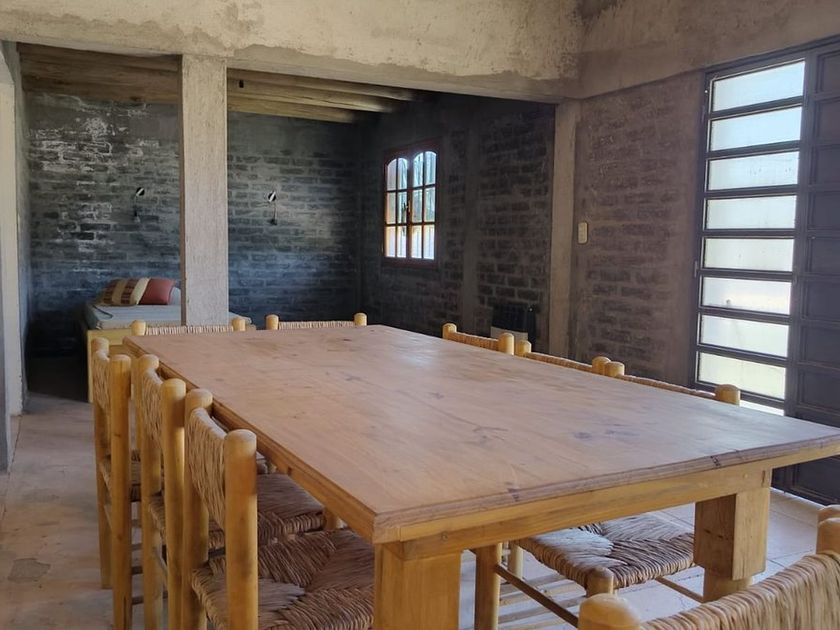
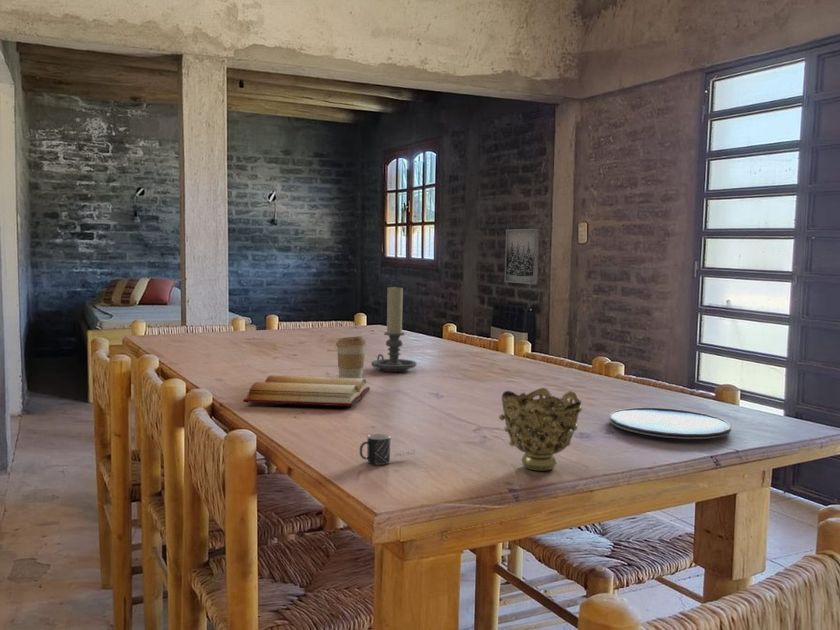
+ candle holder (392, 327)
+ plate (668, 424)
+ wall art (521, 256)
+ decorative bowl (539, 431)
+ coffee cup (350, 357)
+ mug (388, 447)
+ bible (310, 388)
